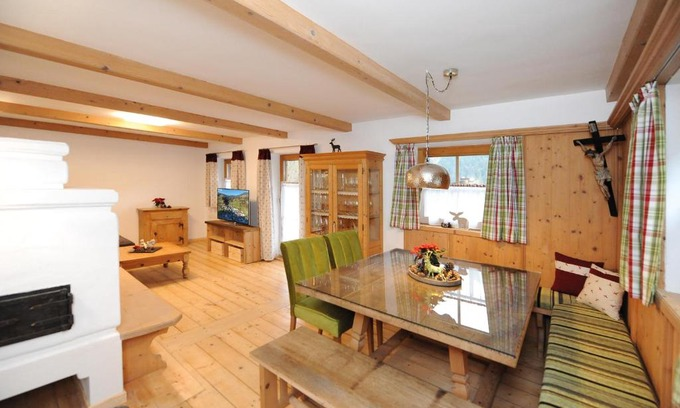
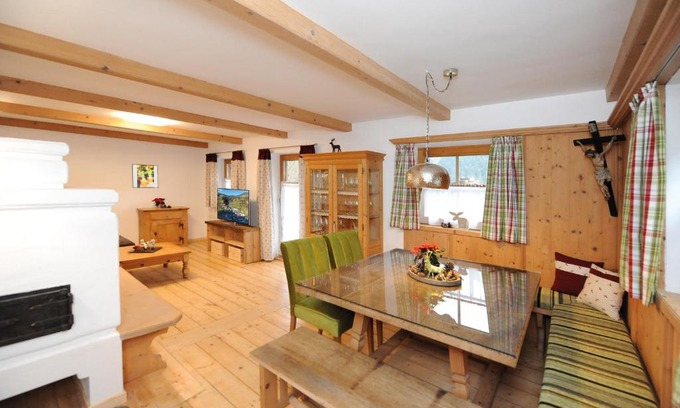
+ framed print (145, 176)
